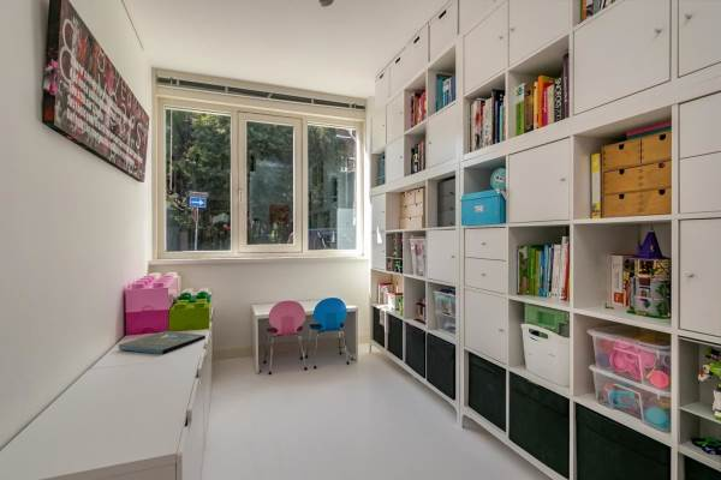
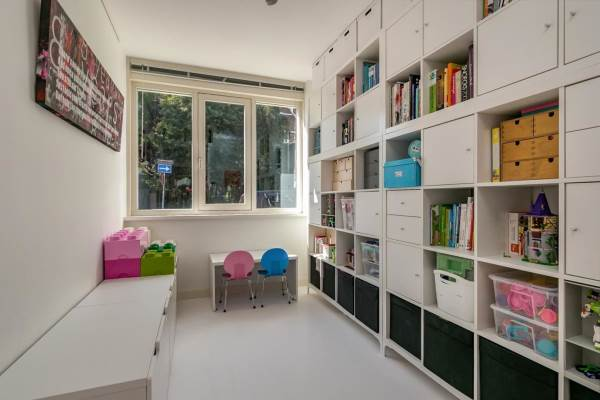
- board game (163, 340)
